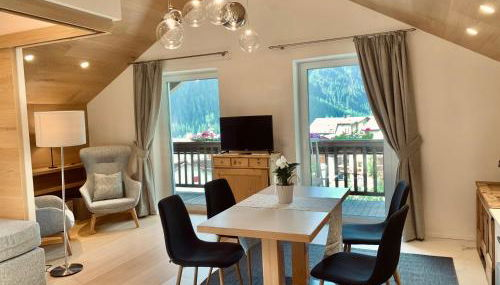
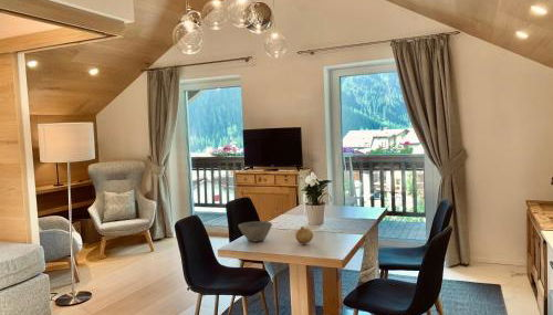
+ bowl (255, 231)
+ fruit (304, 234)
